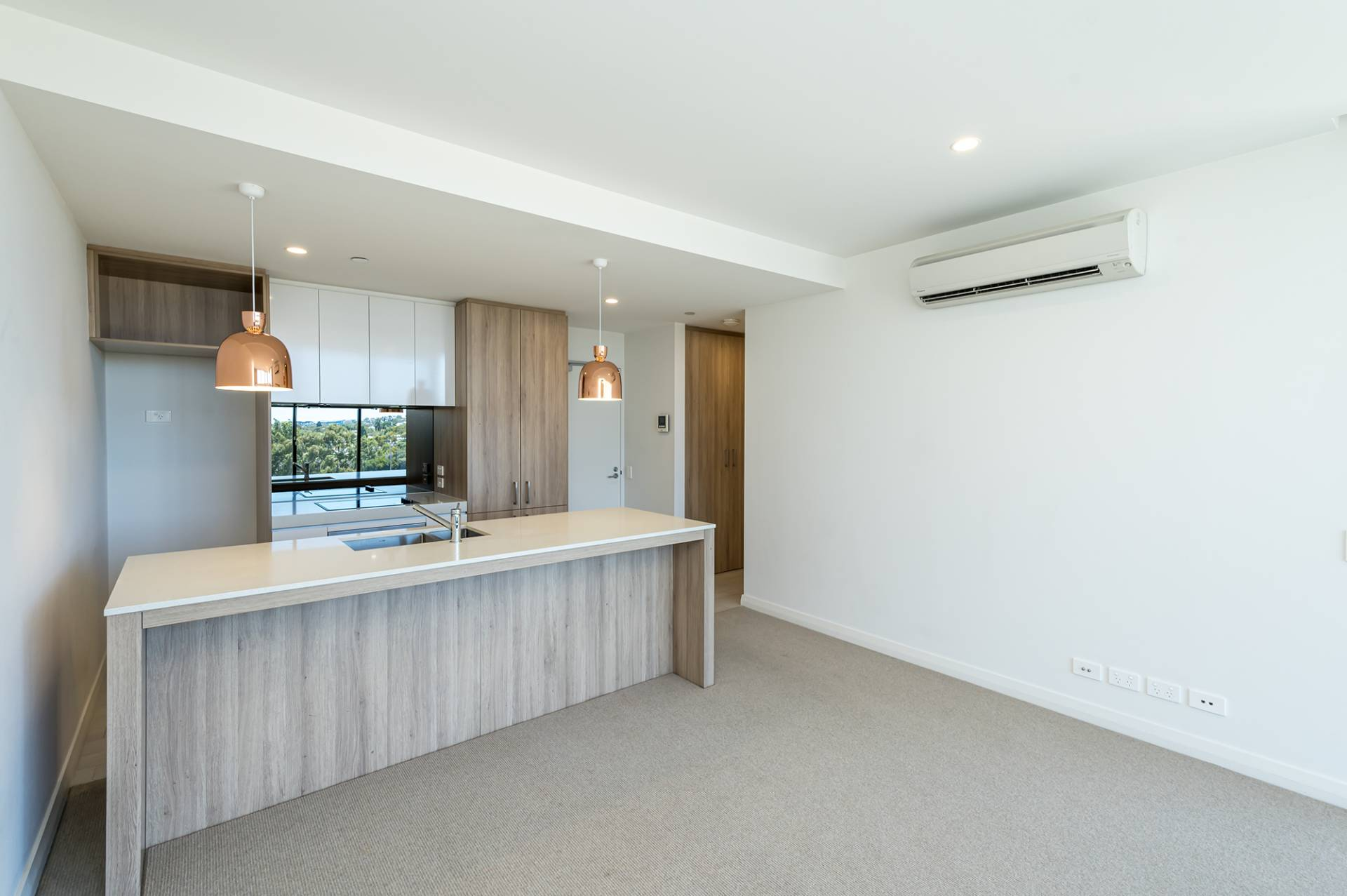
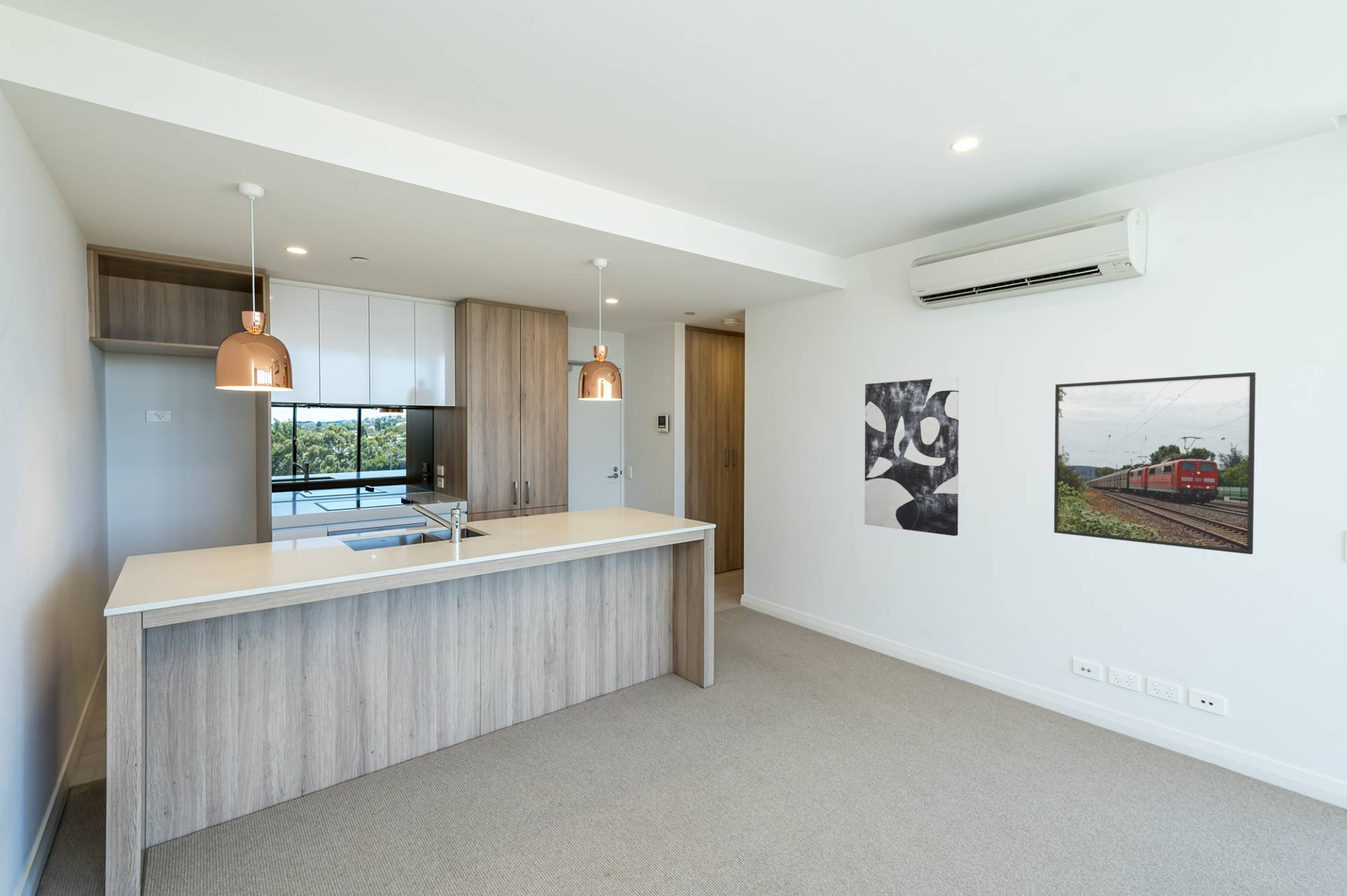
+ wall art (909, 455)
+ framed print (1144, 460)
